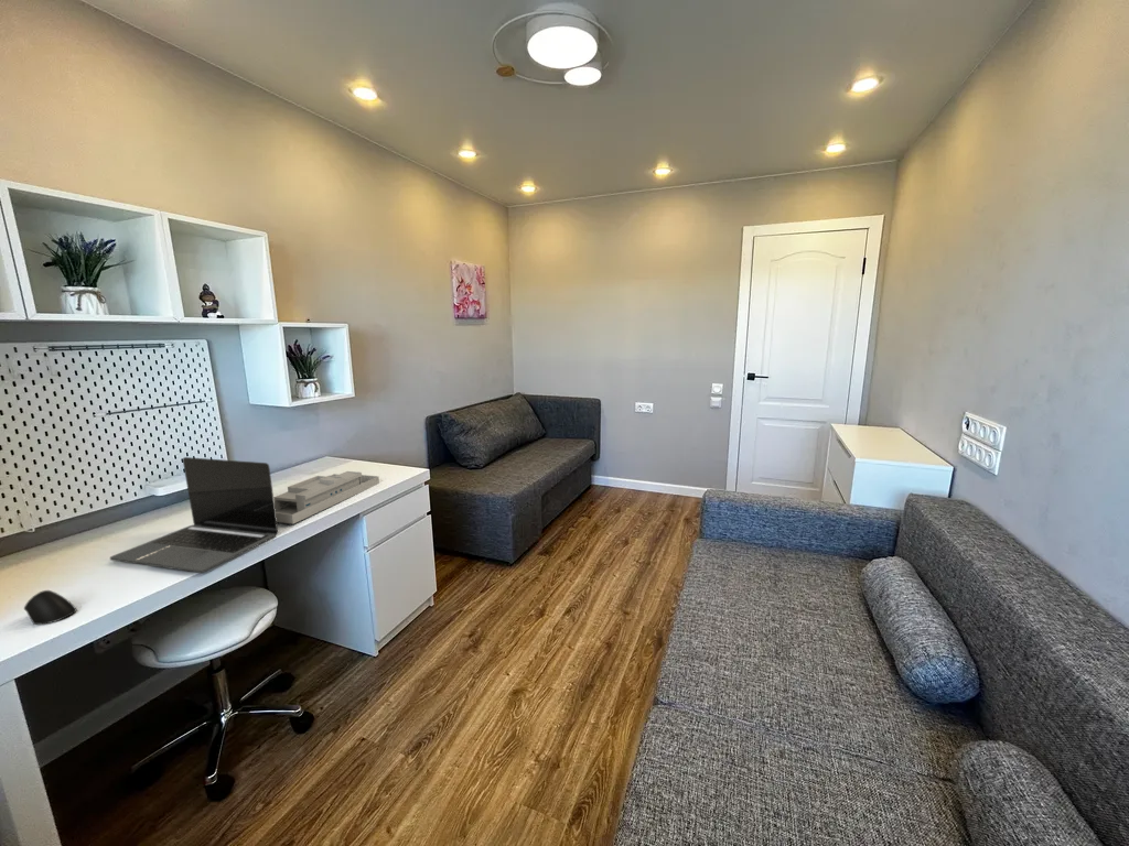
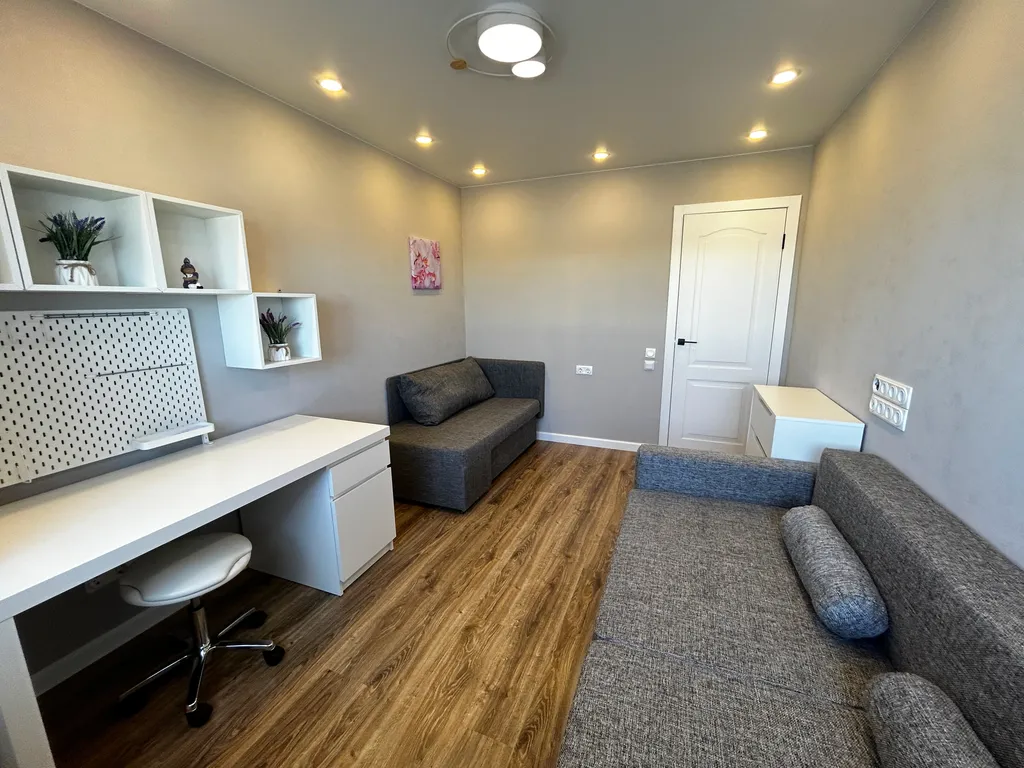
- computer mouse (46, 604)
- laptop (192, 510)
- desk organizer (323, 489)
